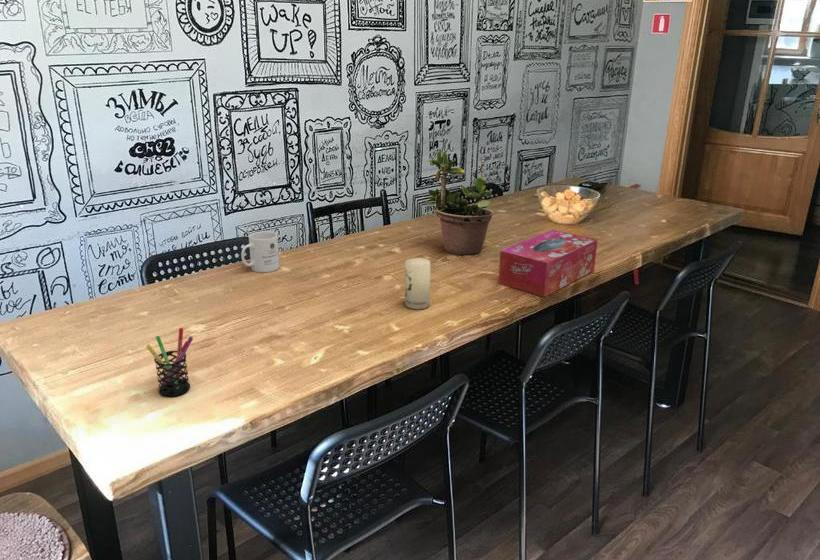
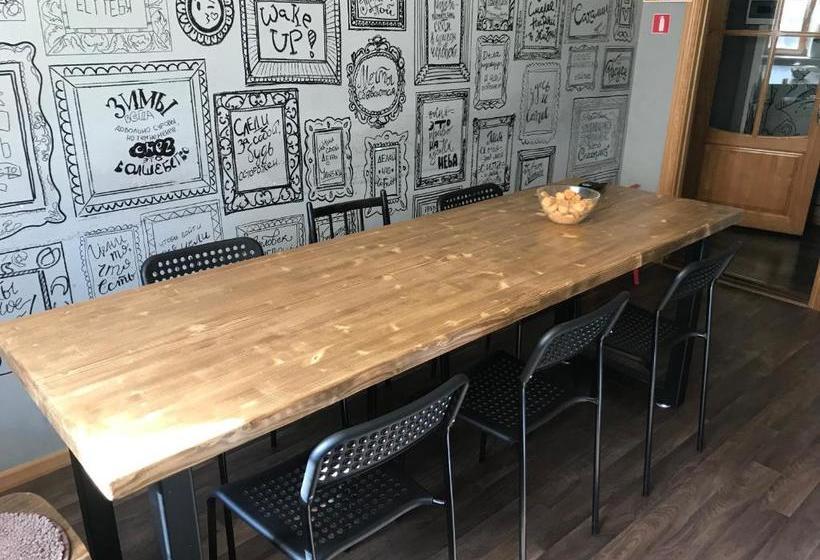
- candle (417, 283)
- tissue box (548, 260)
- mug (259, 253)
- pen holder (170, 359)
- potted plant (465, 195)
